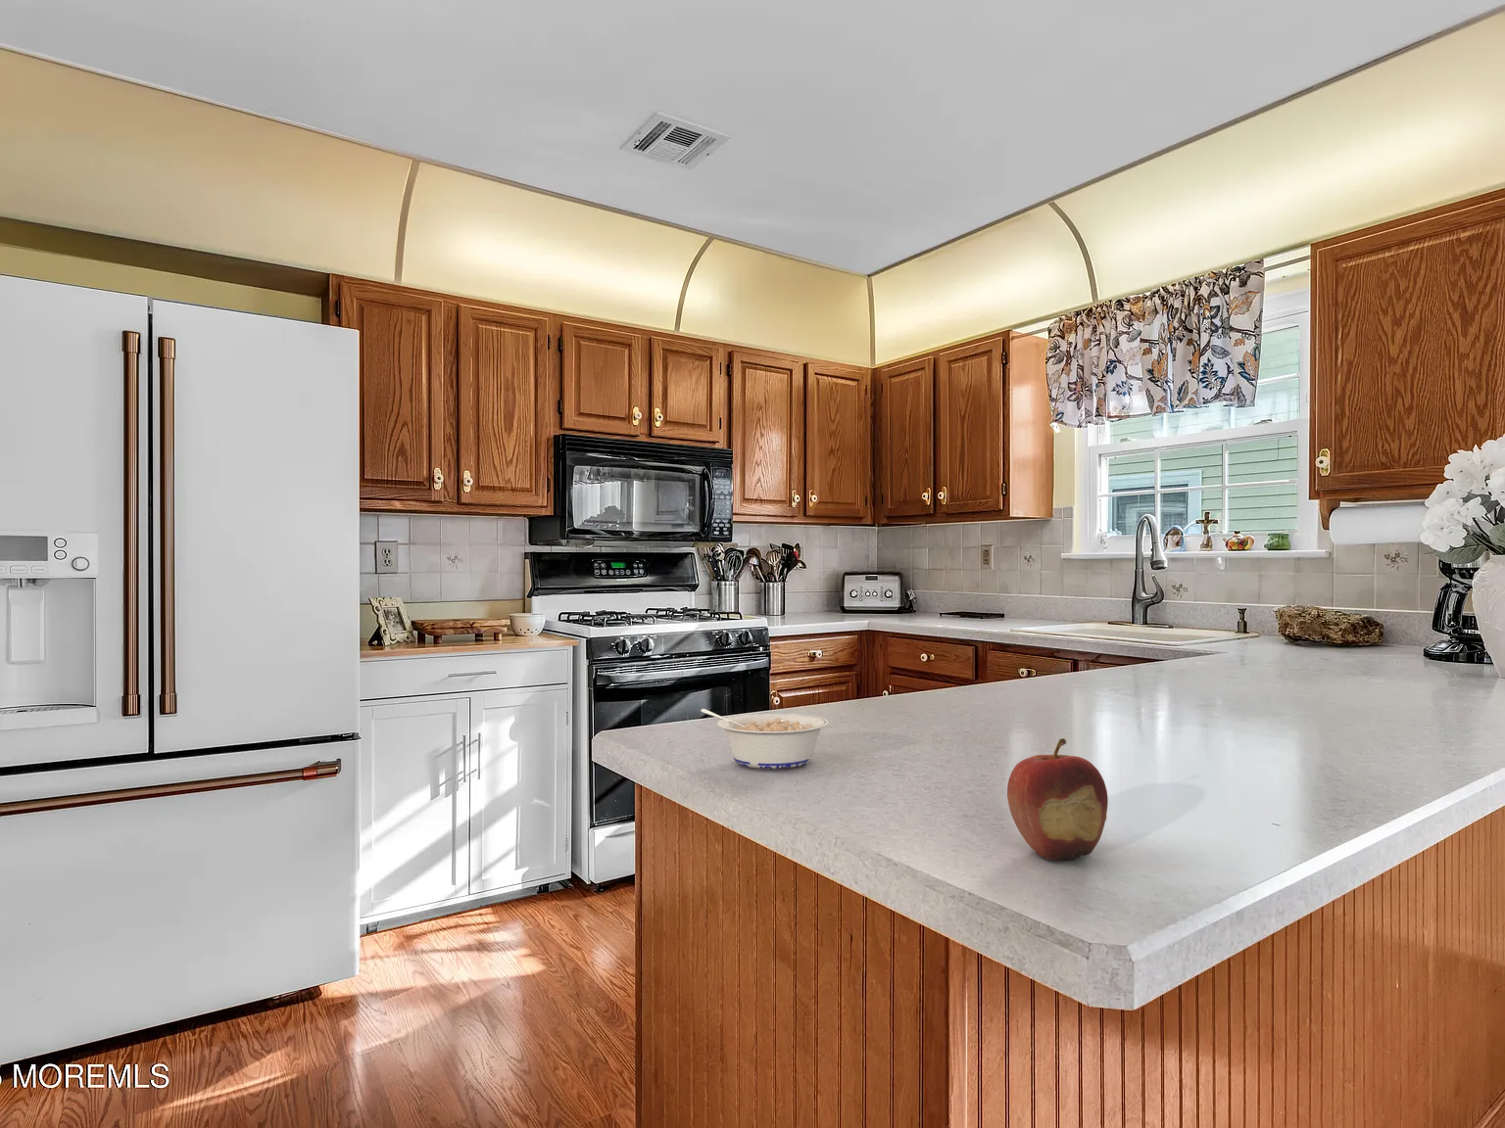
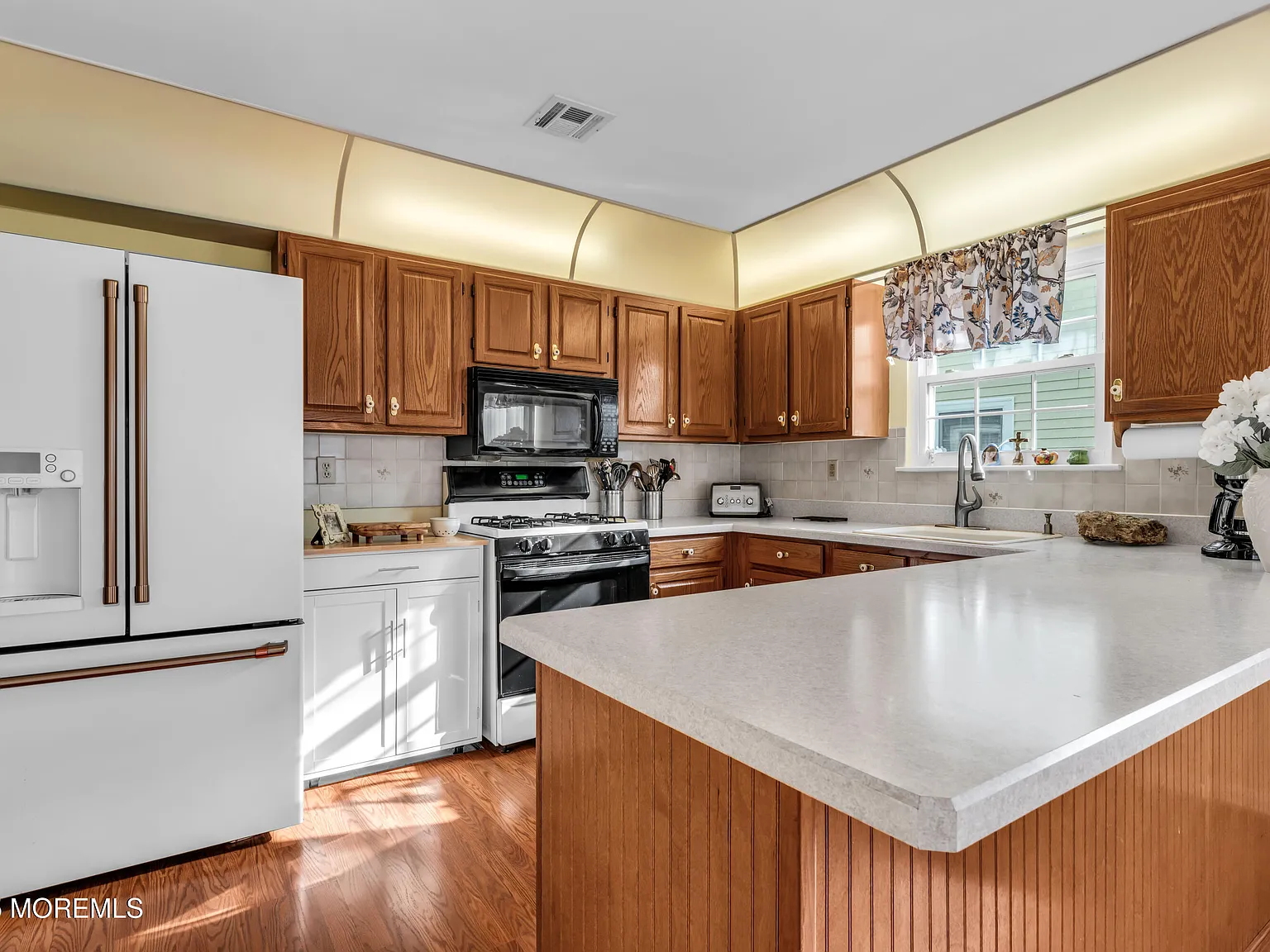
- fruit (1055, 795)
- legume (768, 737)
